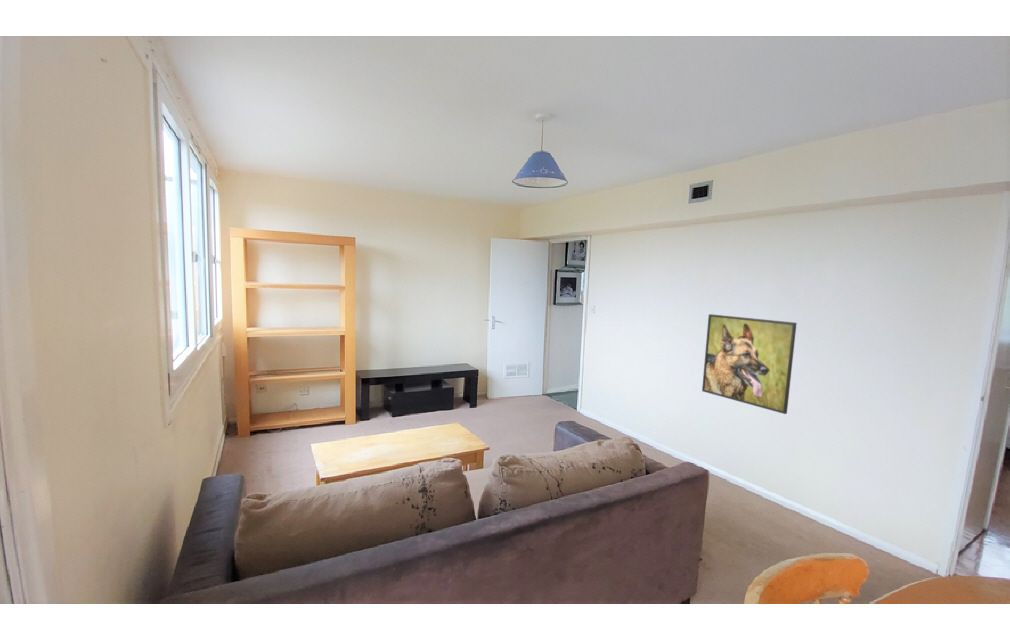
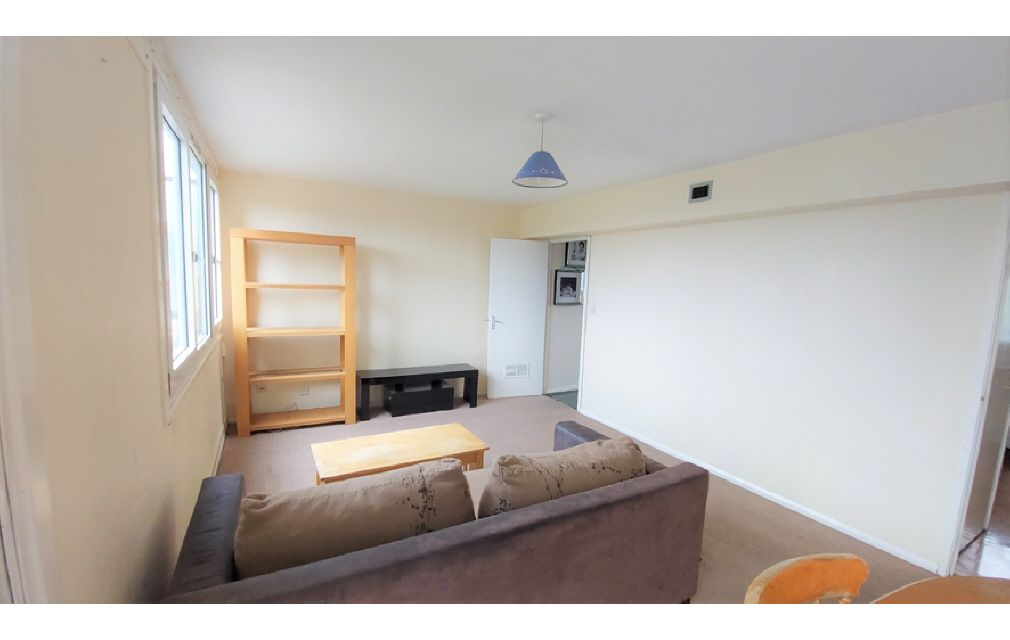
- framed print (744, 360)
